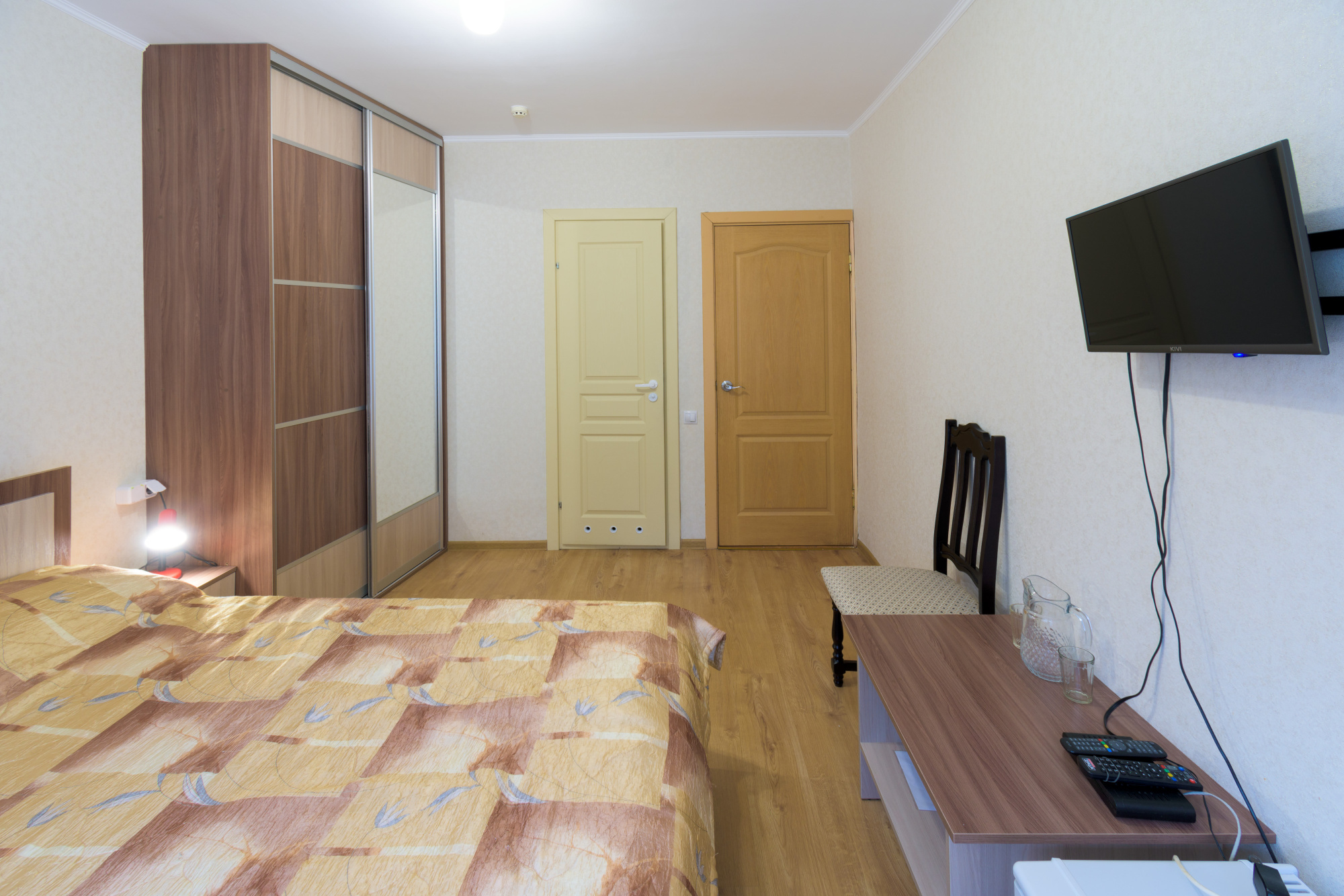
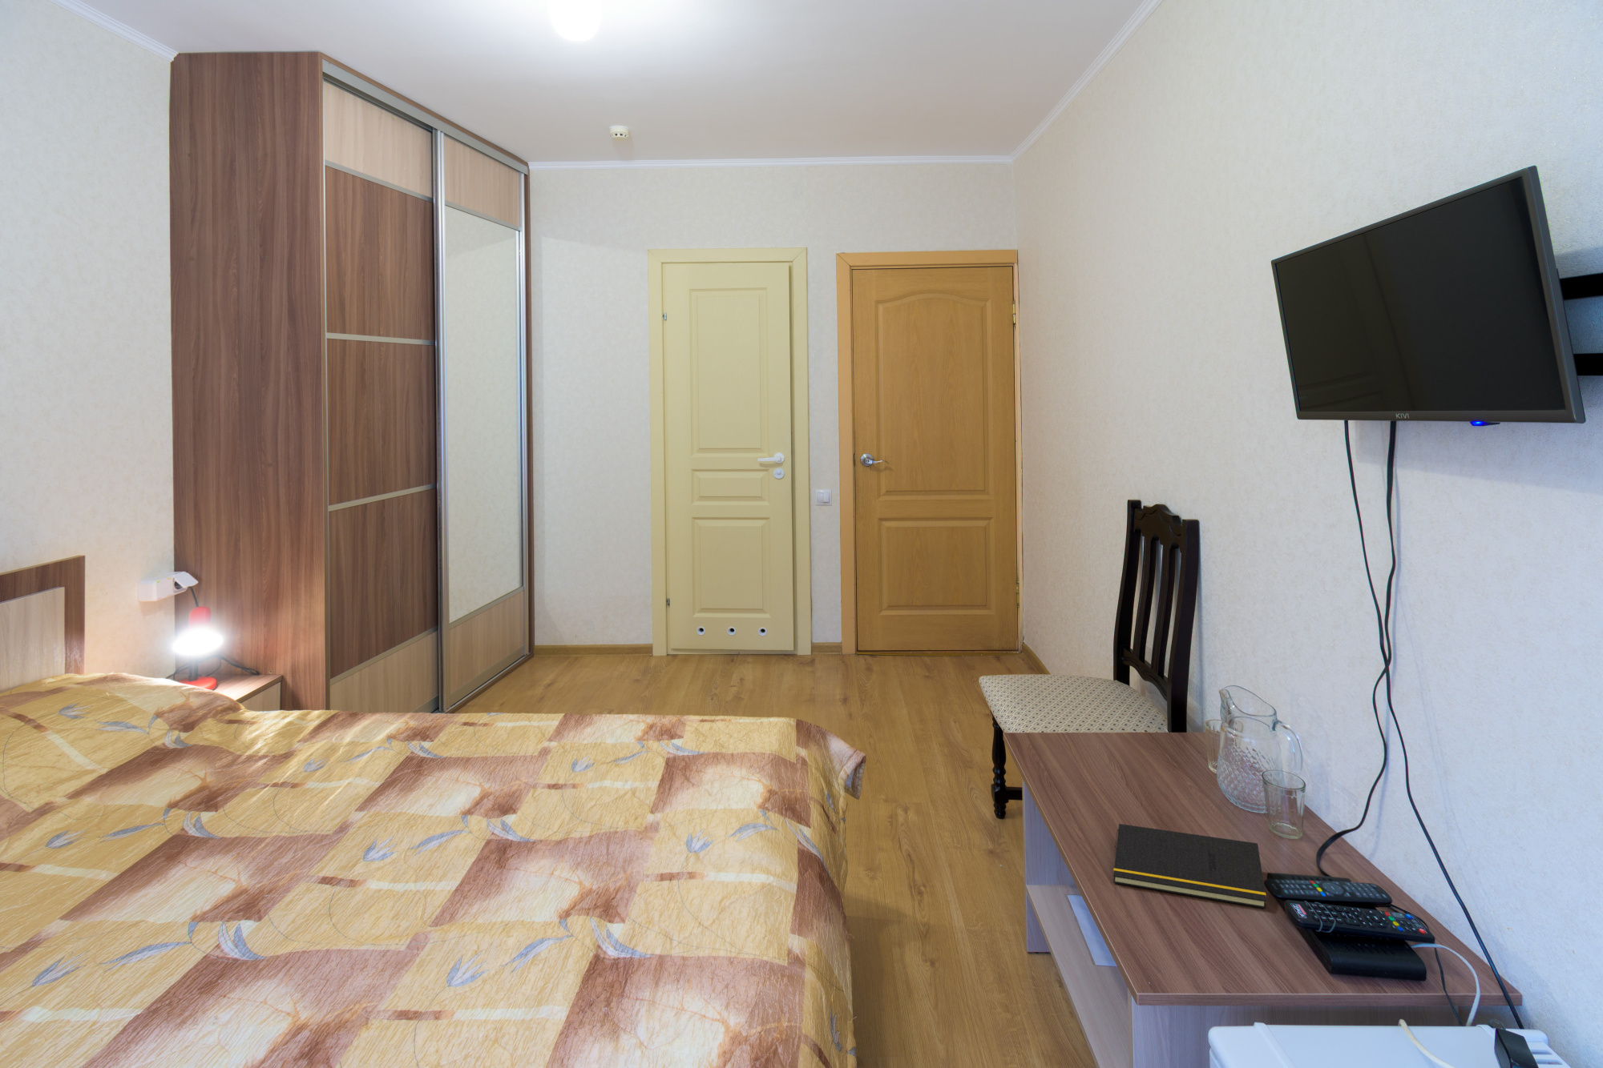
+ notepad (1187, 862)
